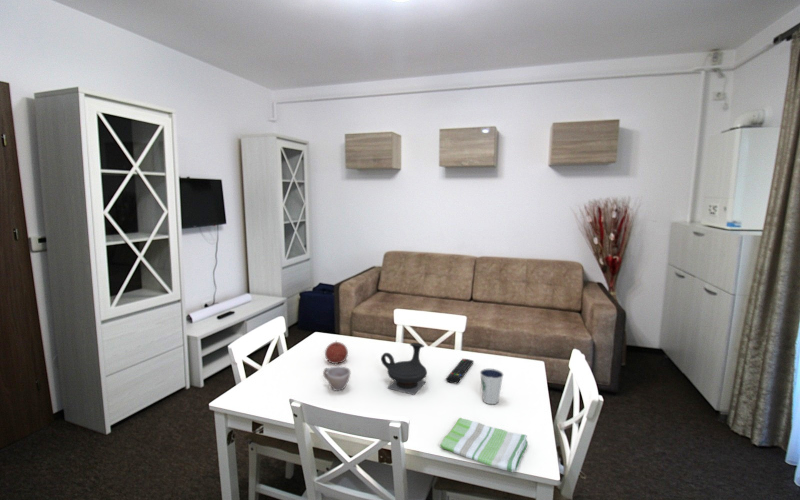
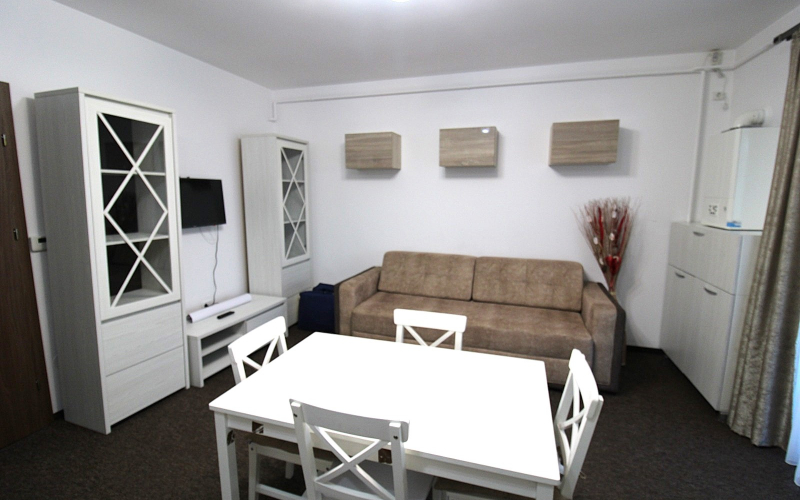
- teapot (404, 365)
- cup (335, 379)
- remote control (460, 370)
- dixie cup (491, 386)
- dish towel (484, 441)
- fruit (336, 351)
